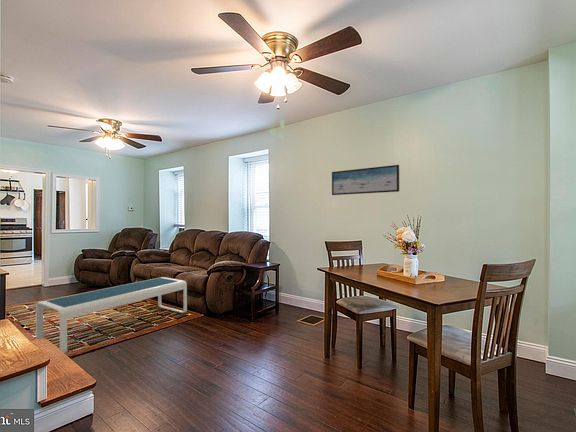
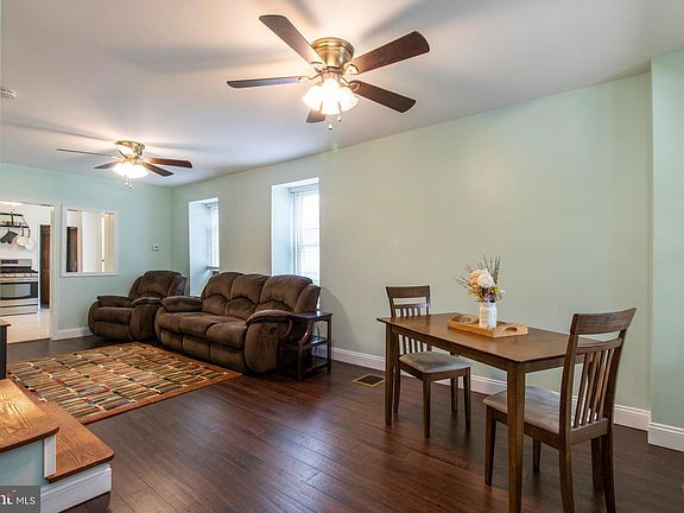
- wall art (363, 181)
- coffee table (119, 305)
